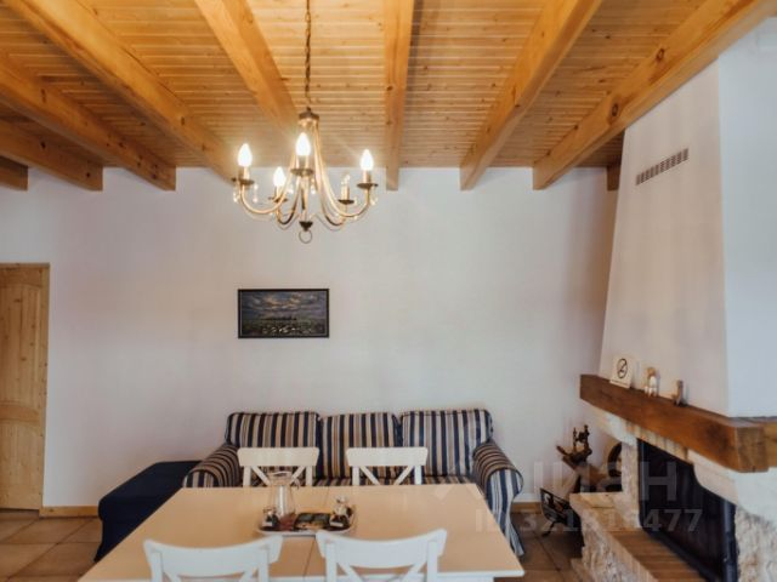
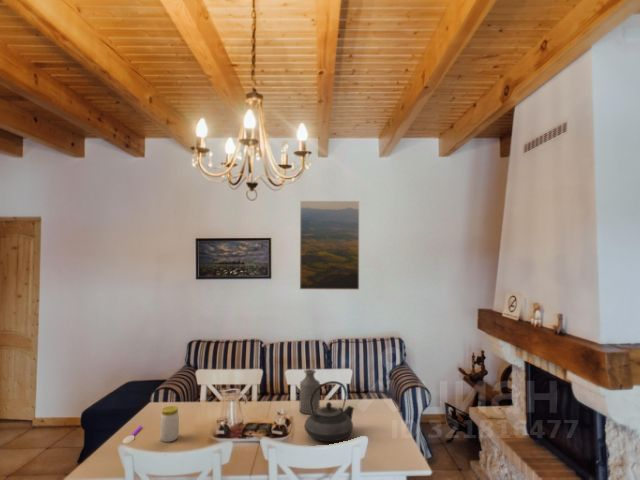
+ spoon (133, 433)
+ bottle (309, 390)
+ teapot (331, 407)
+ jar (169, 423)
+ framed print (329, 245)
